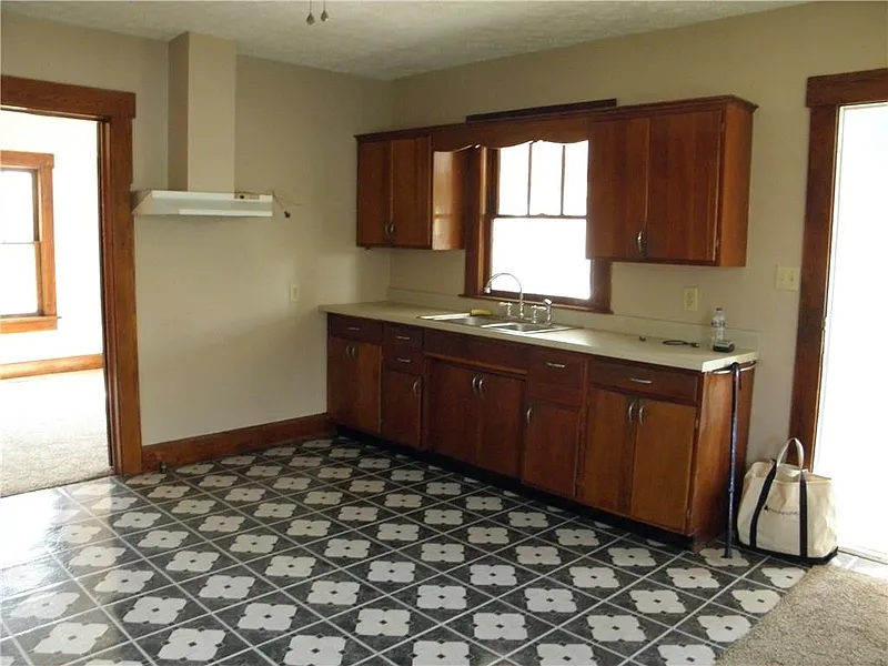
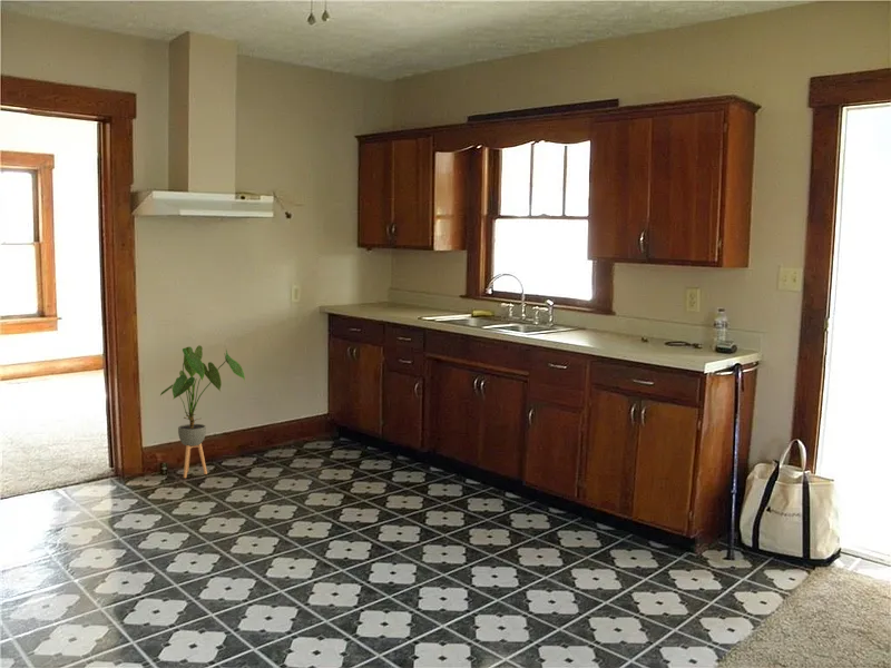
+ house plant (194, 409)
